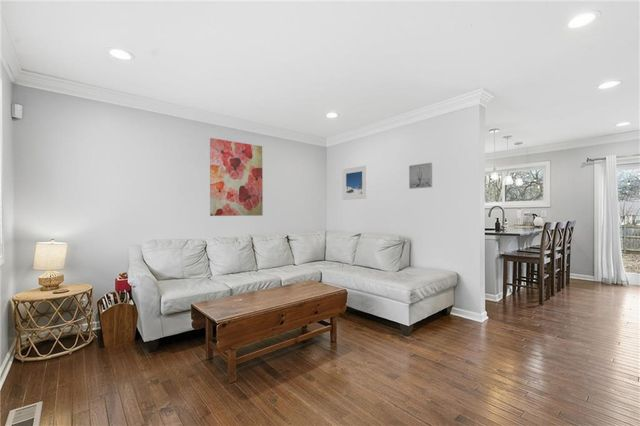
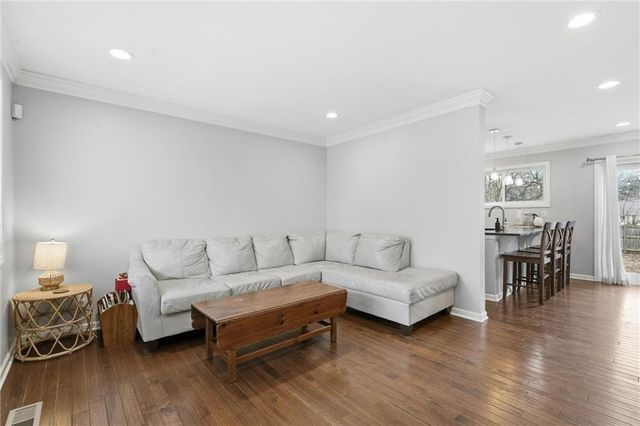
- wall art (420, 176)
- wall art (237, 179)
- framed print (354, 183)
